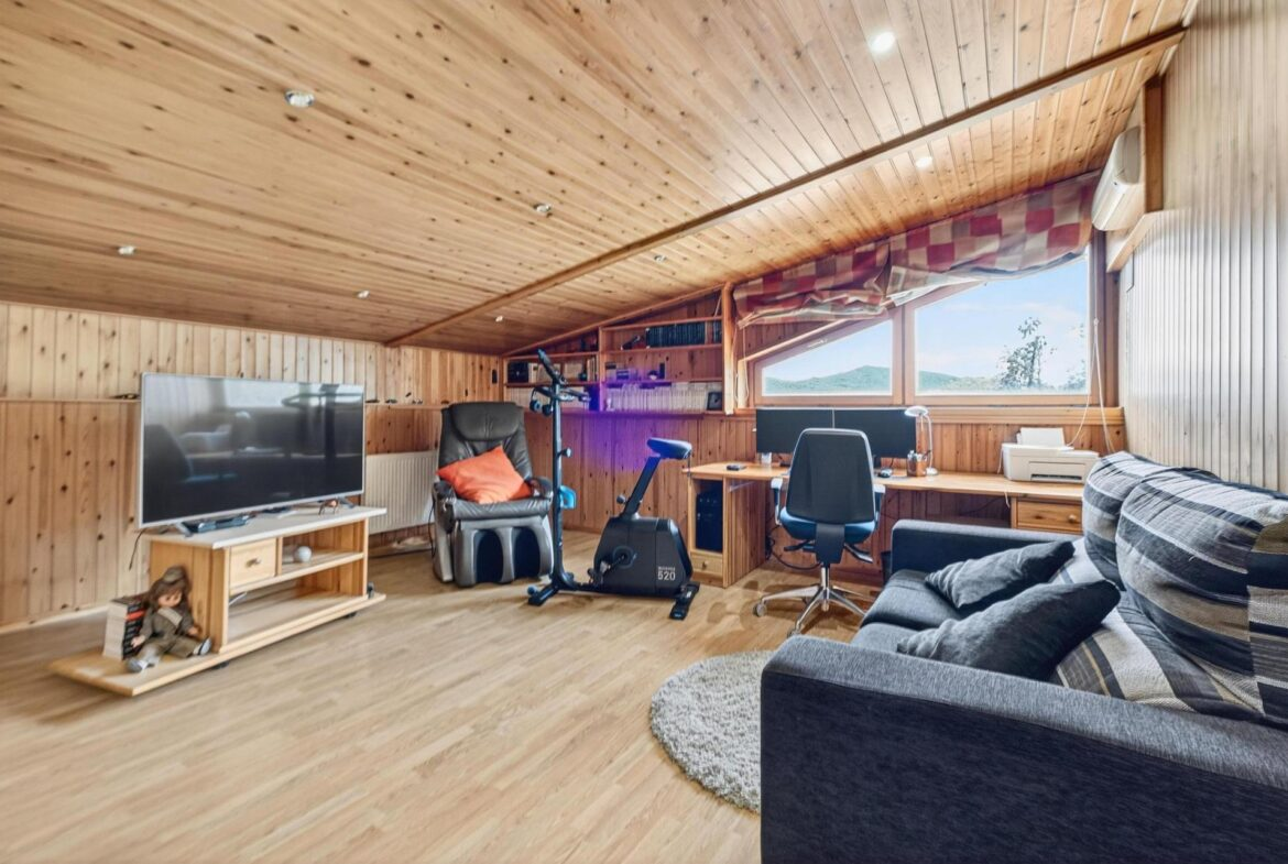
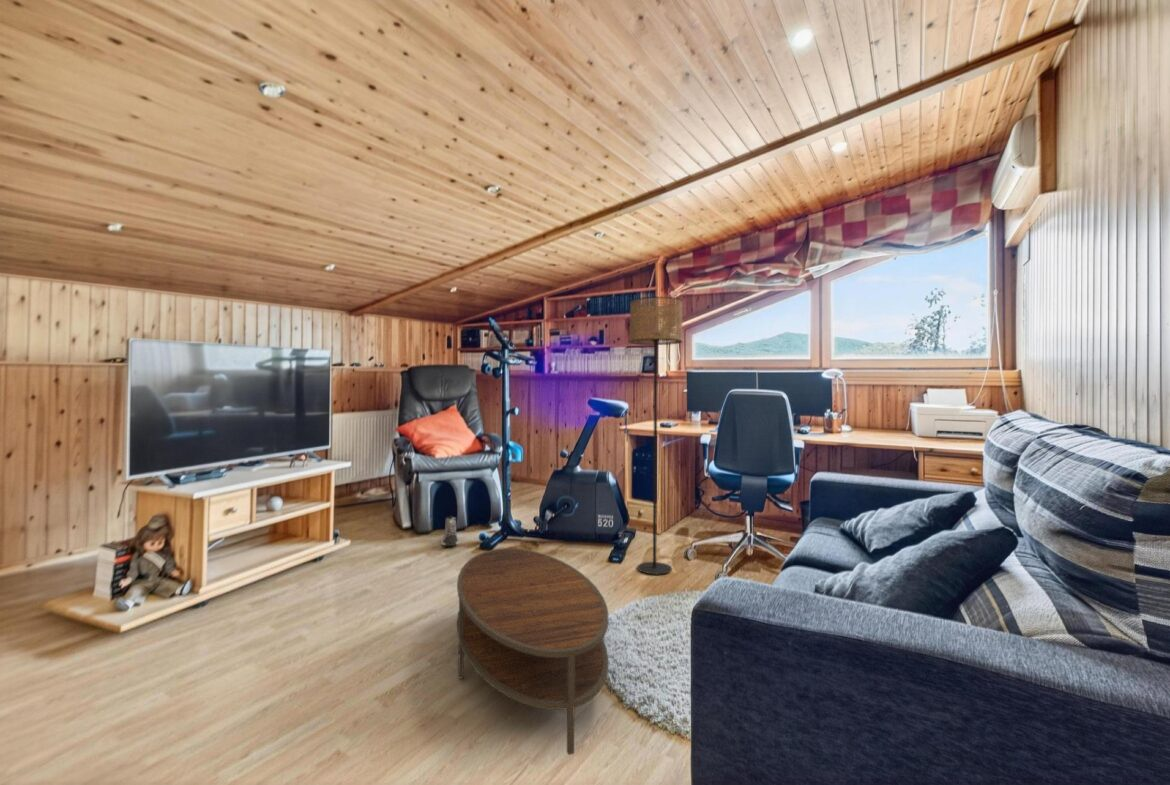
+ floor lamp (655, 434)
+ coffee table (526, 626)
+ sneaker (449, 529)
